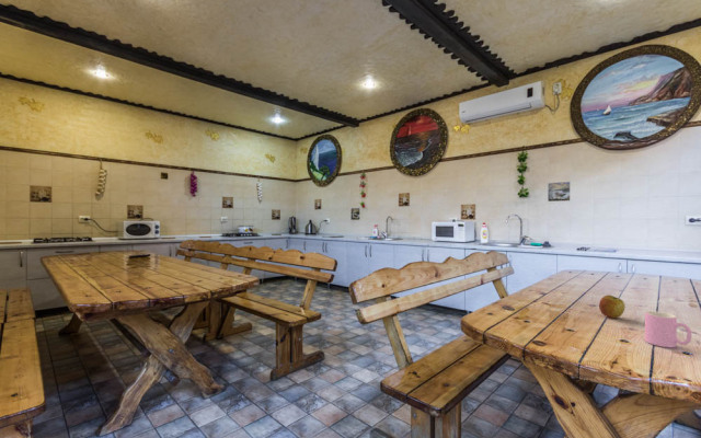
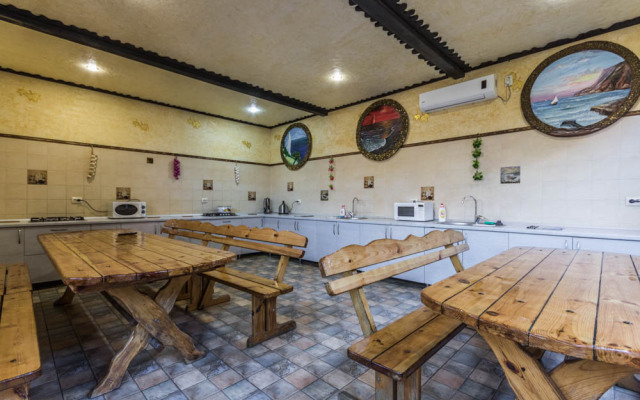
- cup (667, 330)
- apple (611, 306)
